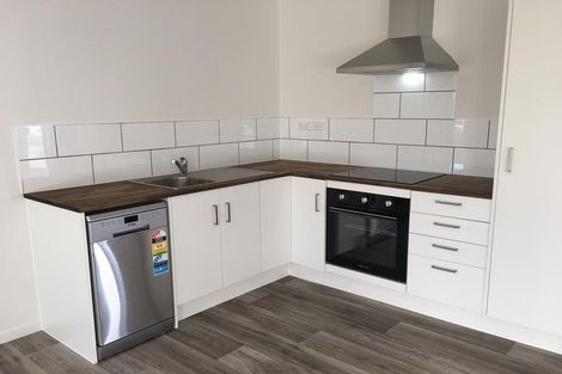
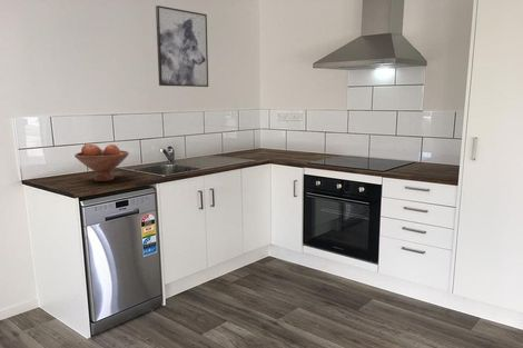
+ fruit bowl (102, 161)
+ wall art (184, 48)
